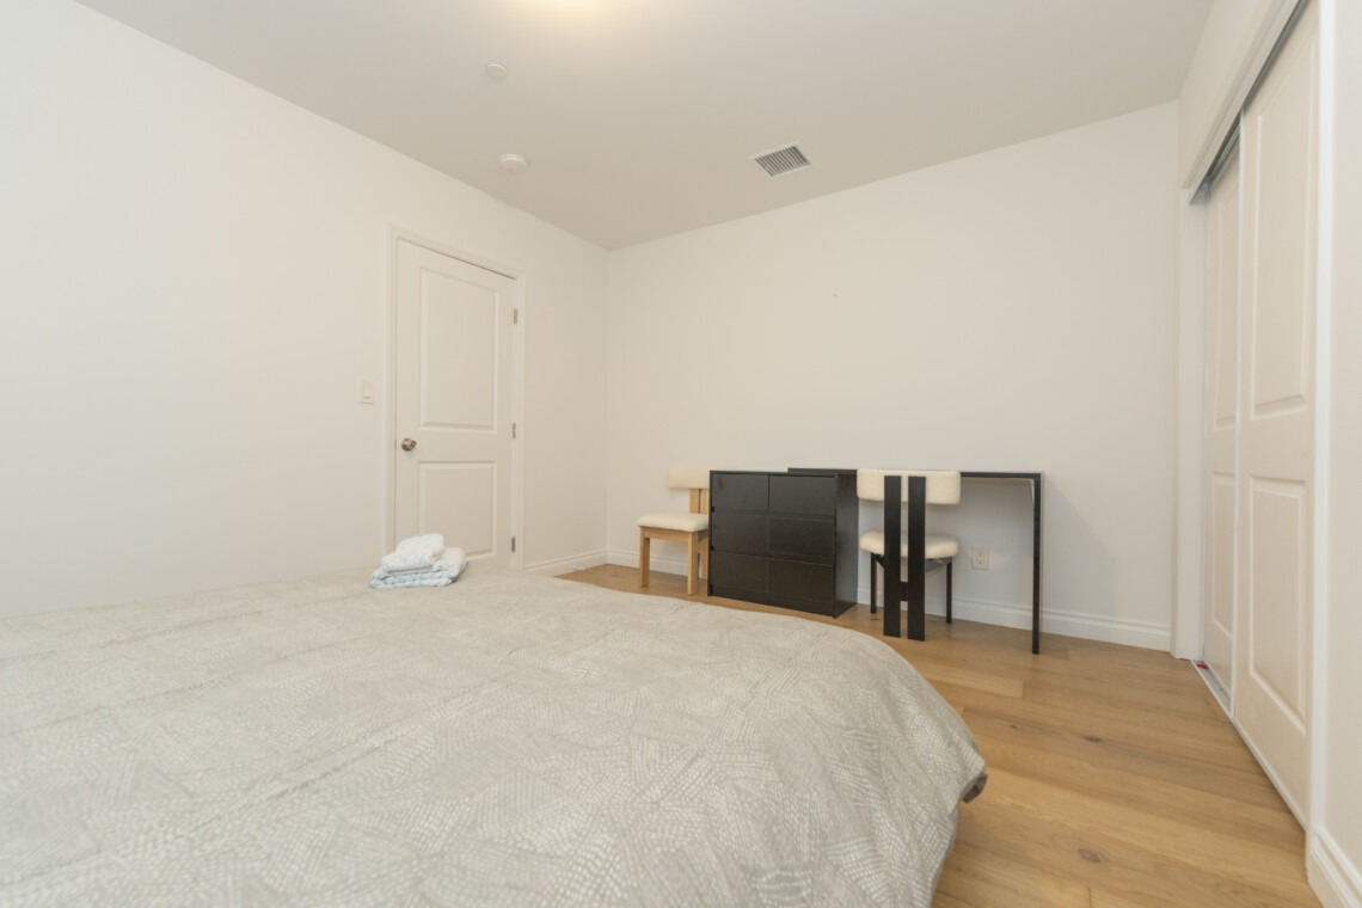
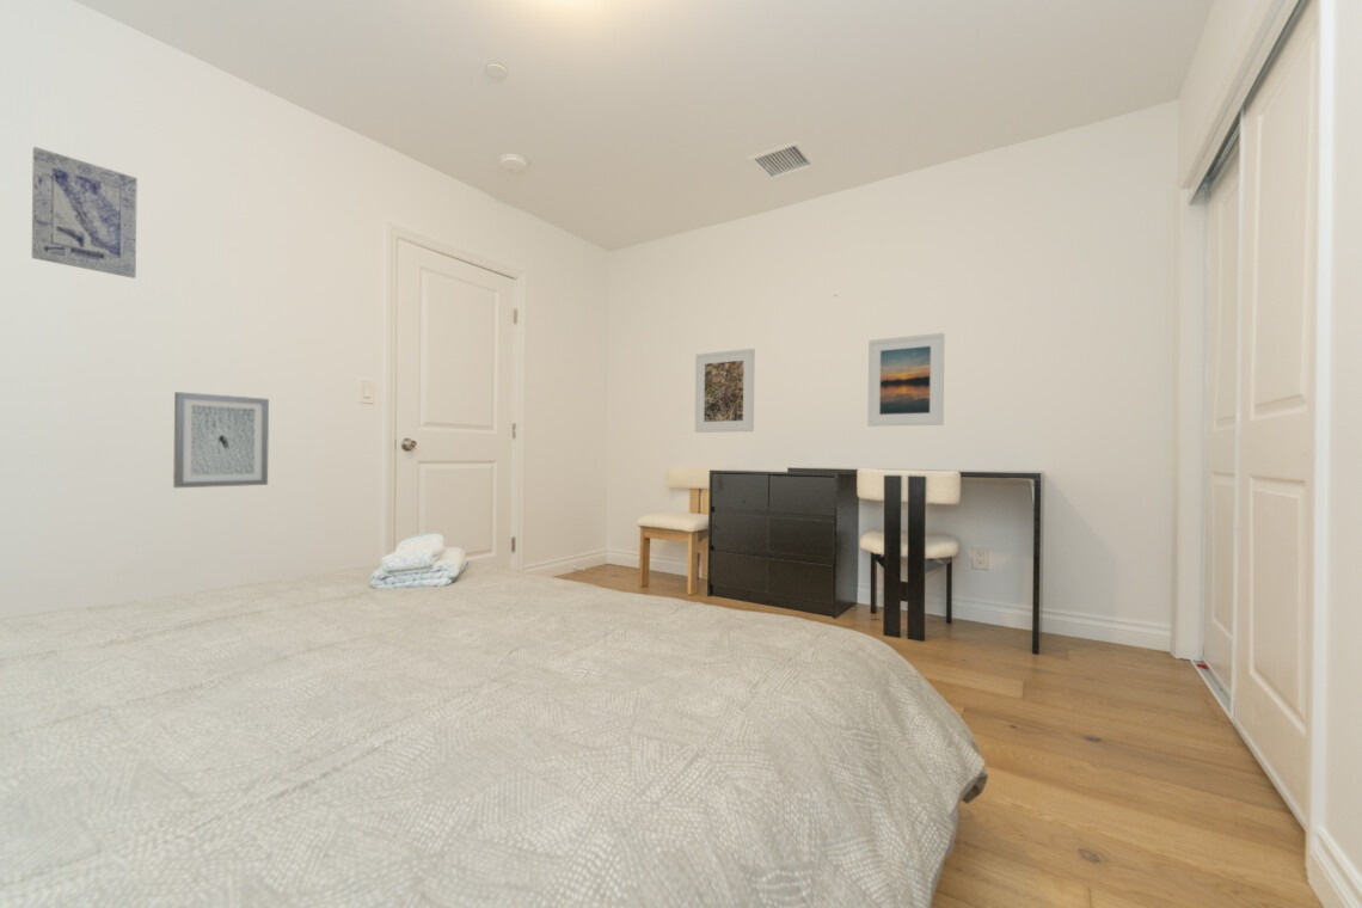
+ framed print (723, 391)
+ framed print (904, 381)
+ wall art (223, 441)
+ wall art (86, 215)
